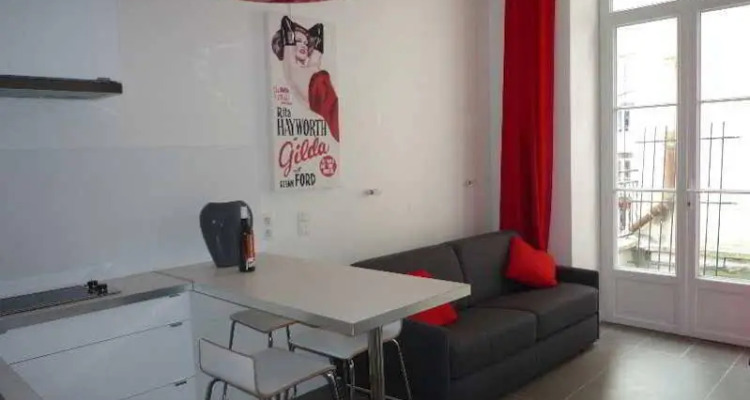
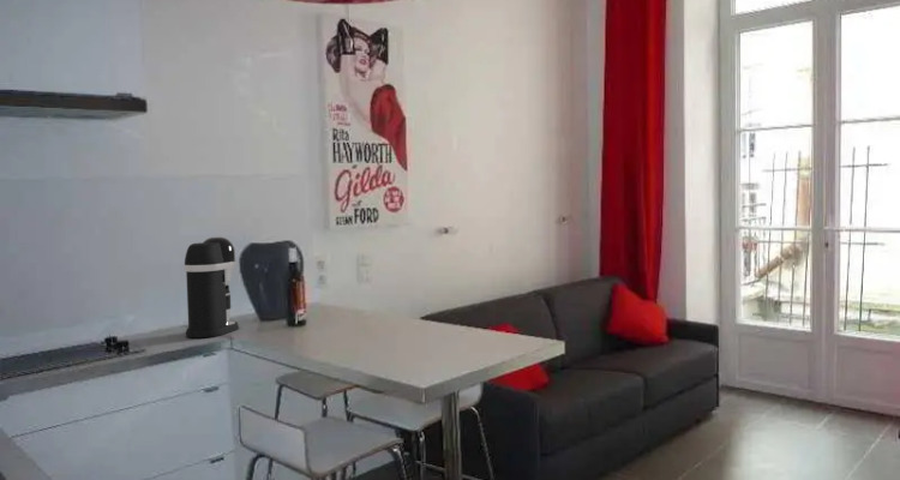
+ coffee maker (211, 284)
